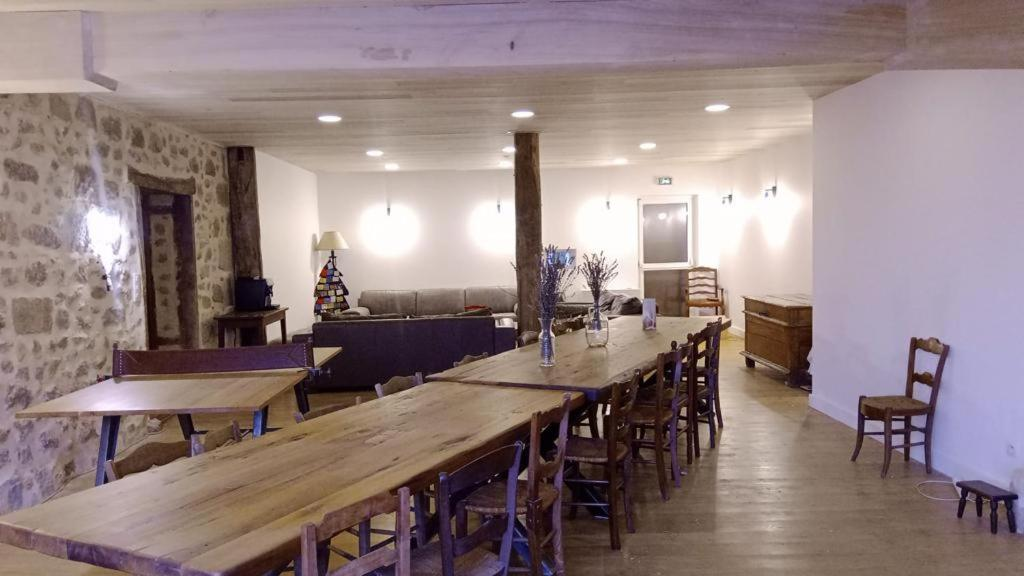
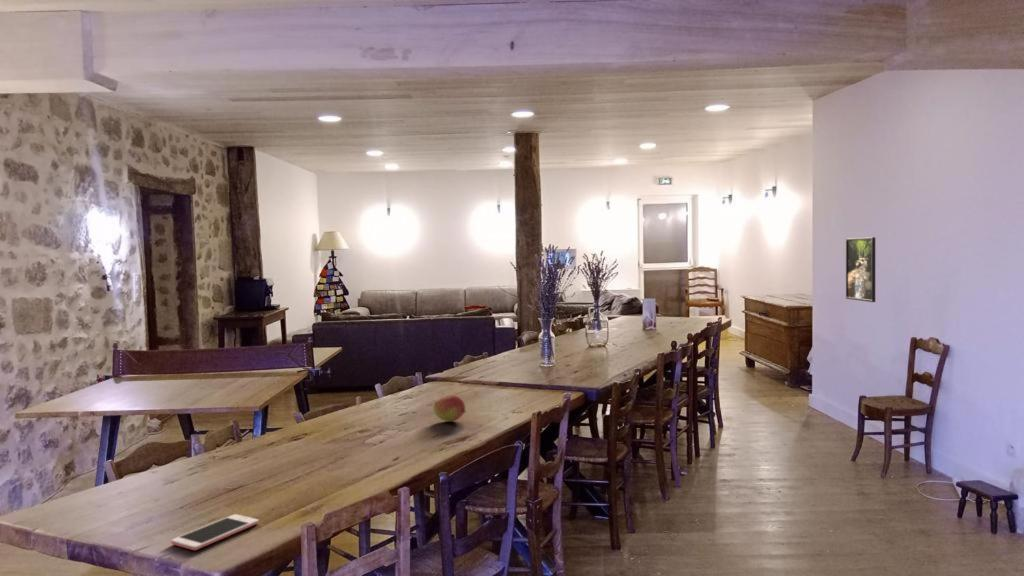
+ cell phone (216, 531)
+ fruit (450, 408)
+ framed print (860, 269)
